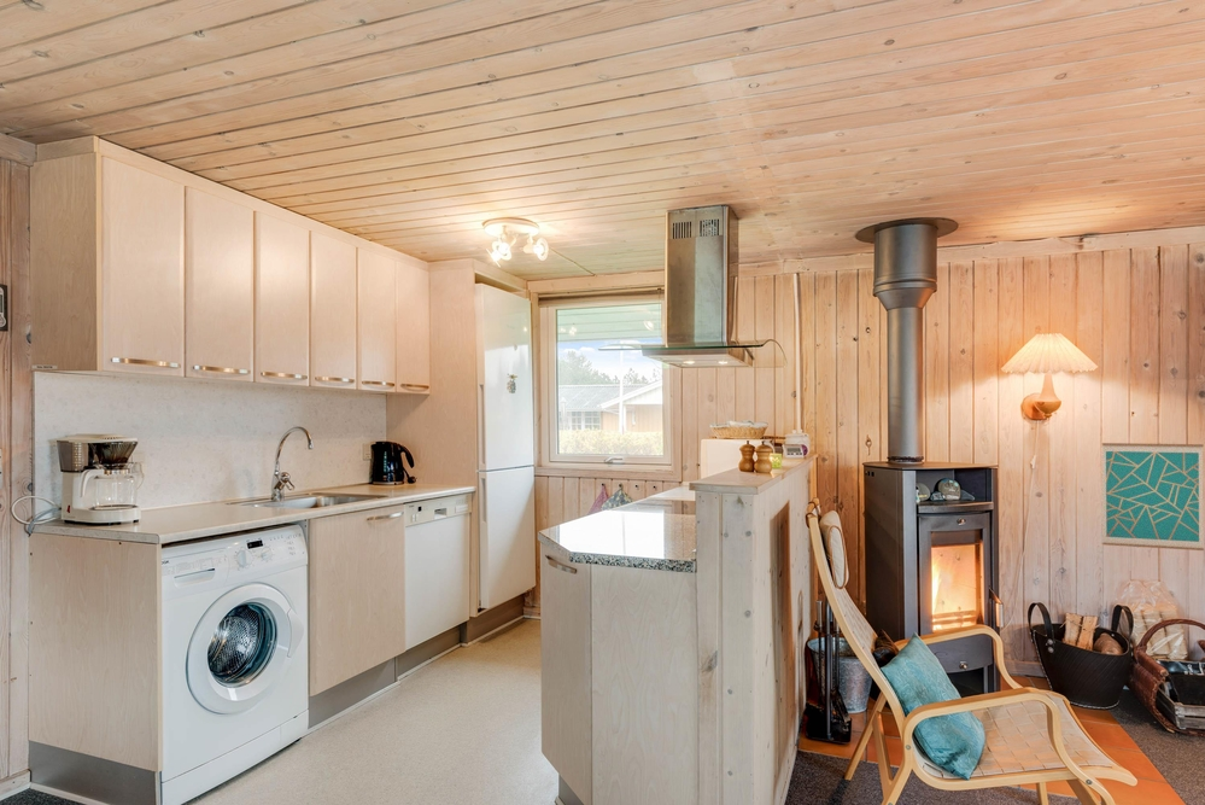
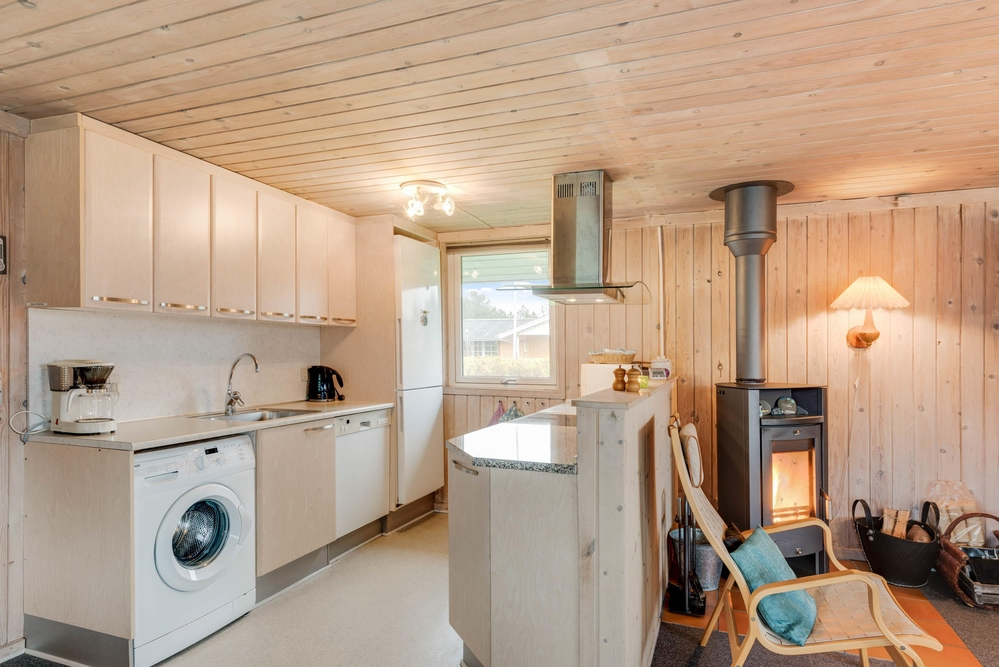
- wall art (1151, 495)
